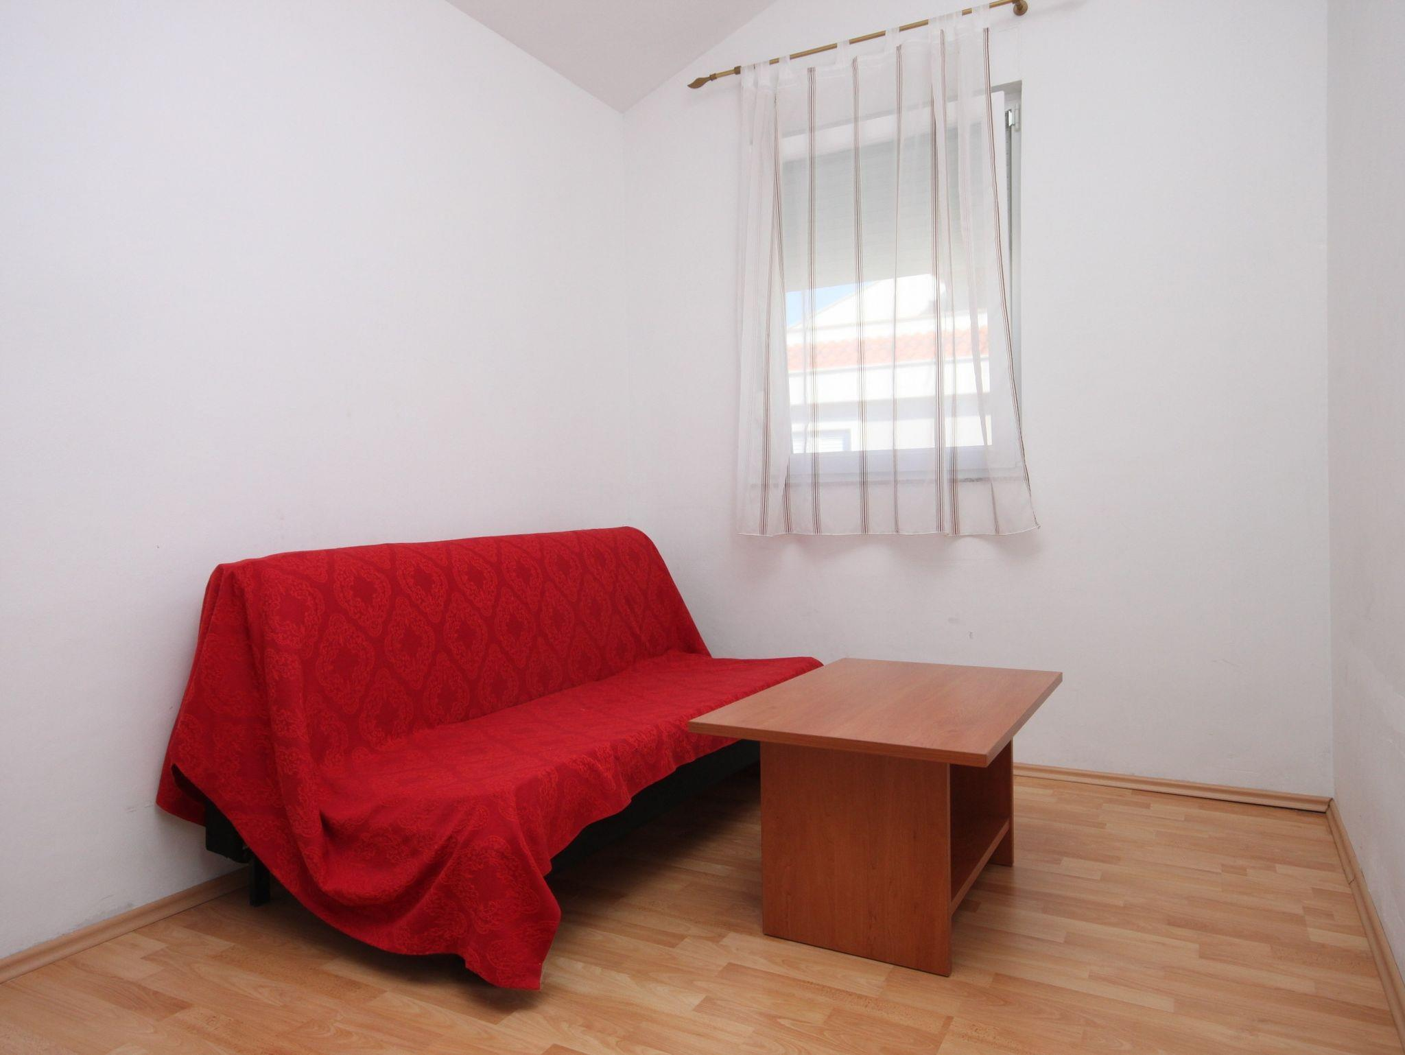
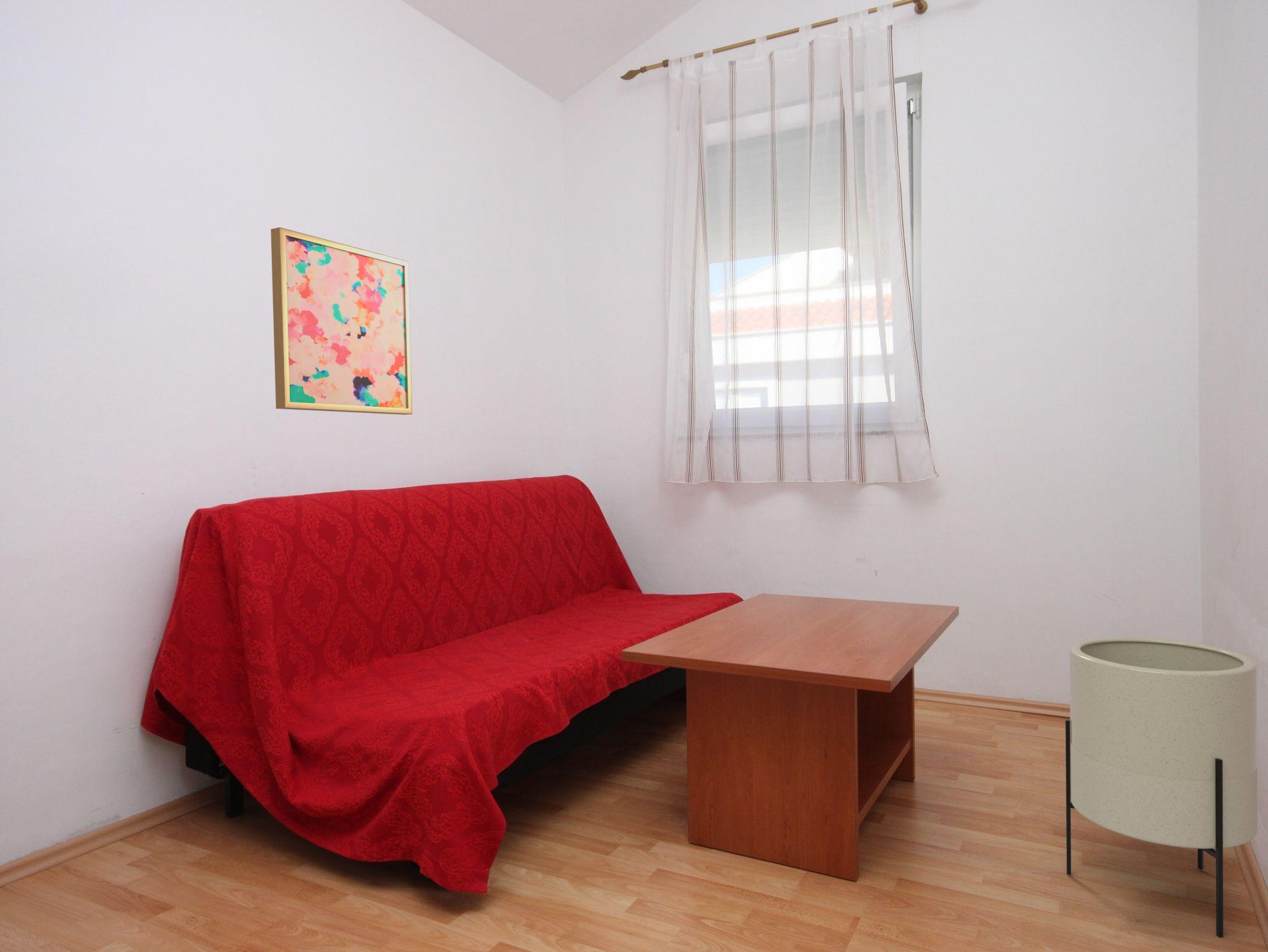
+ planter (1157, 772)
+ wall art (347, 329)
